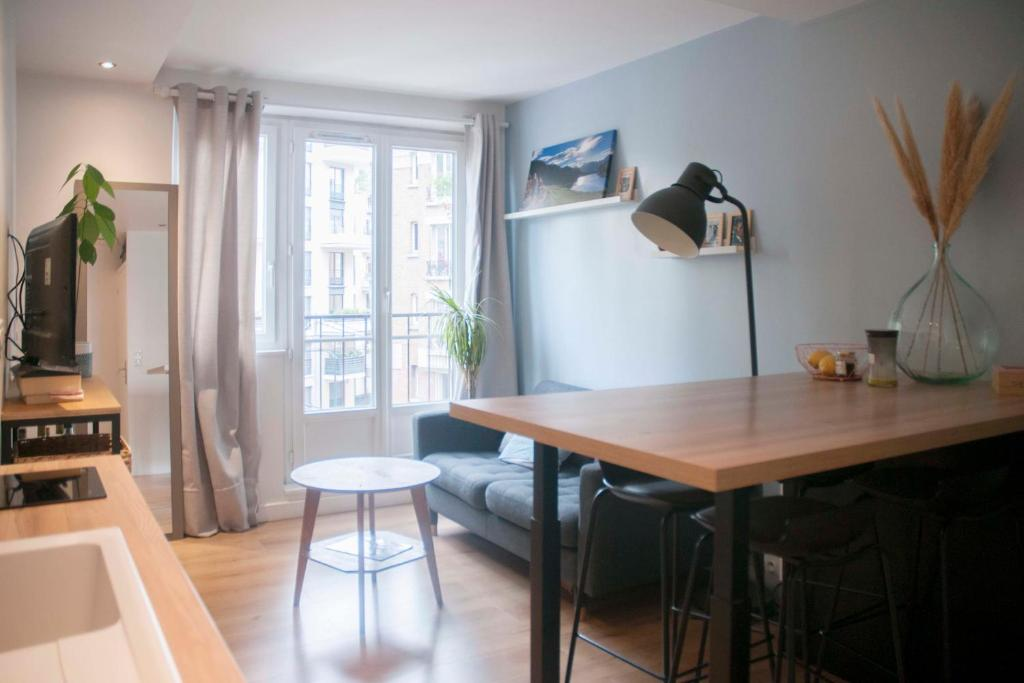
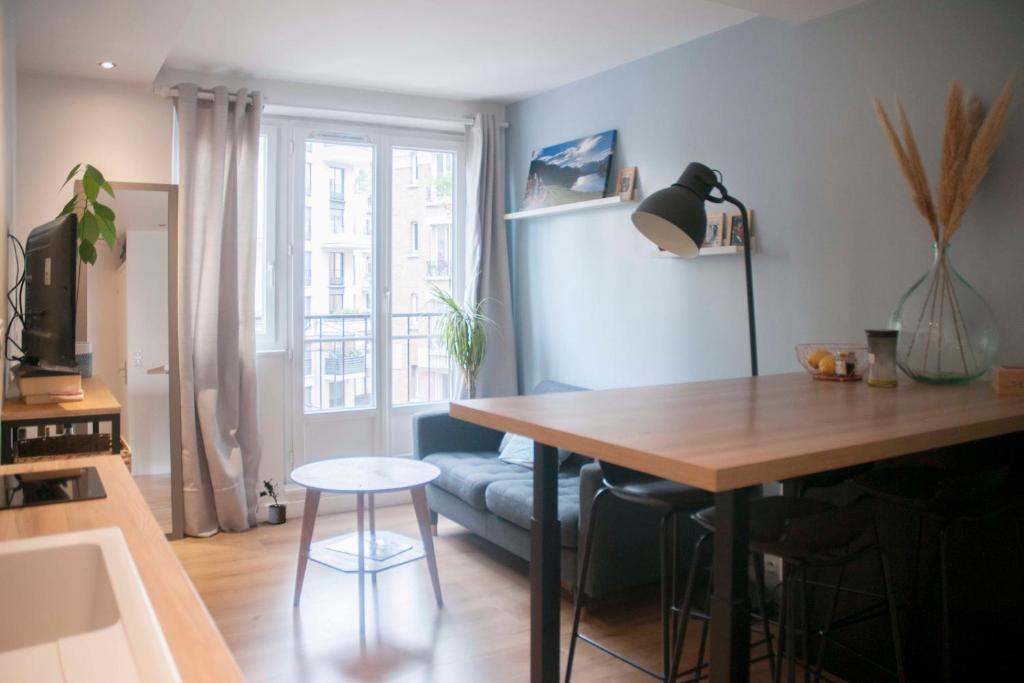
+ potted plant (274, 498)
